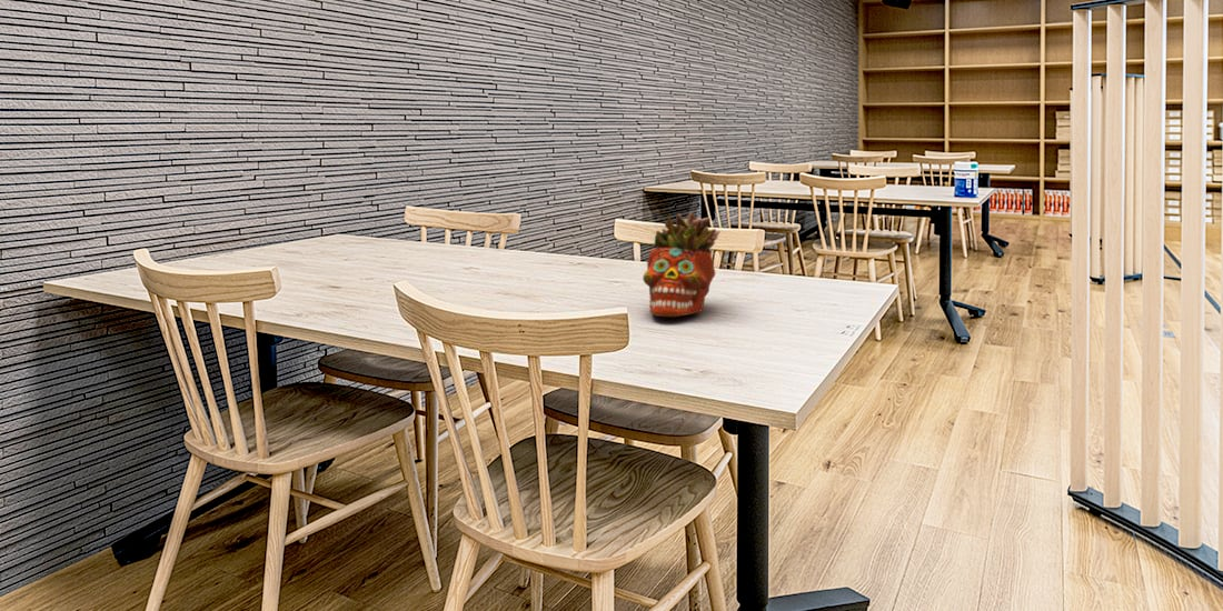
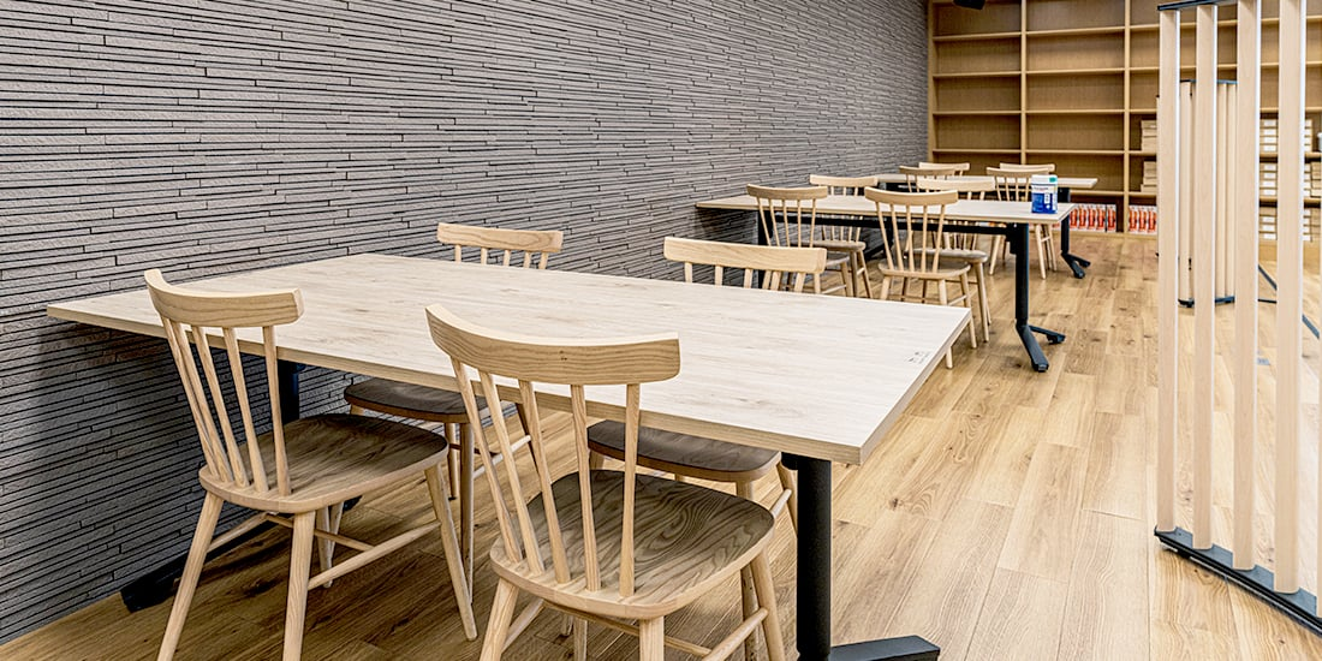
- succulent planter (680, 261)
